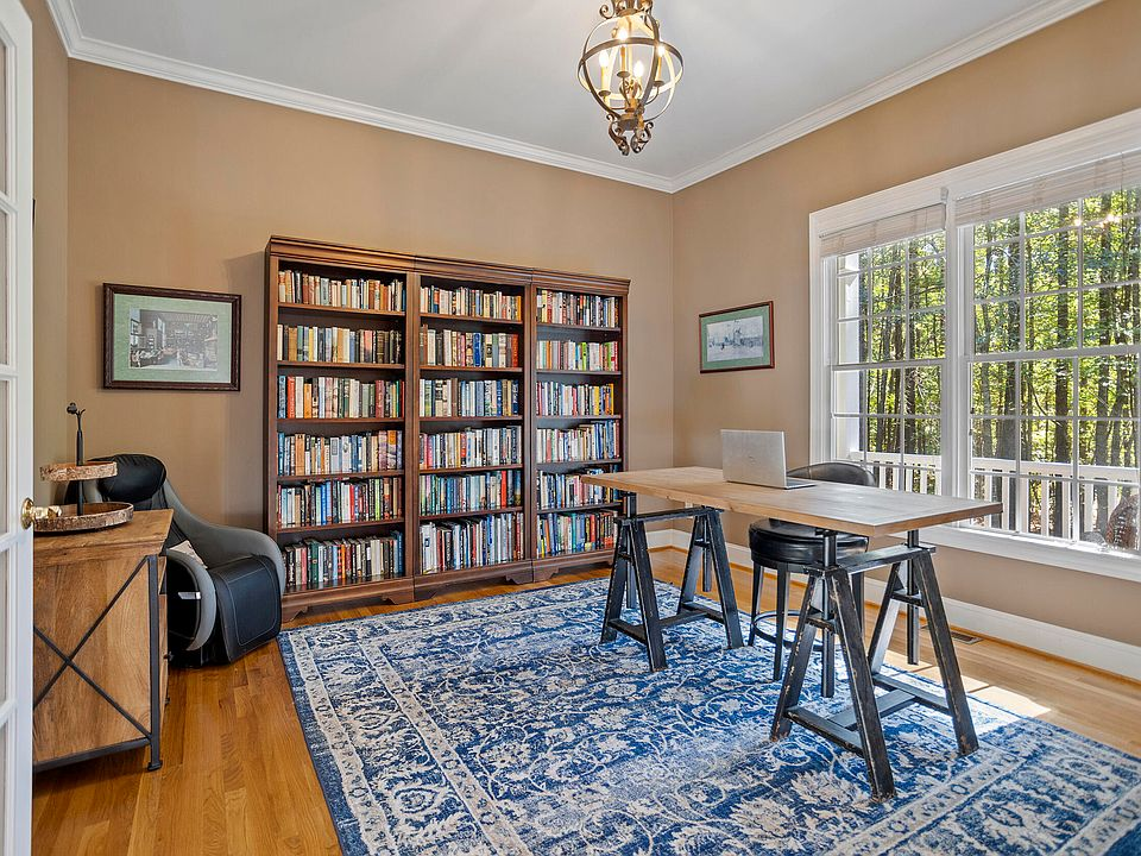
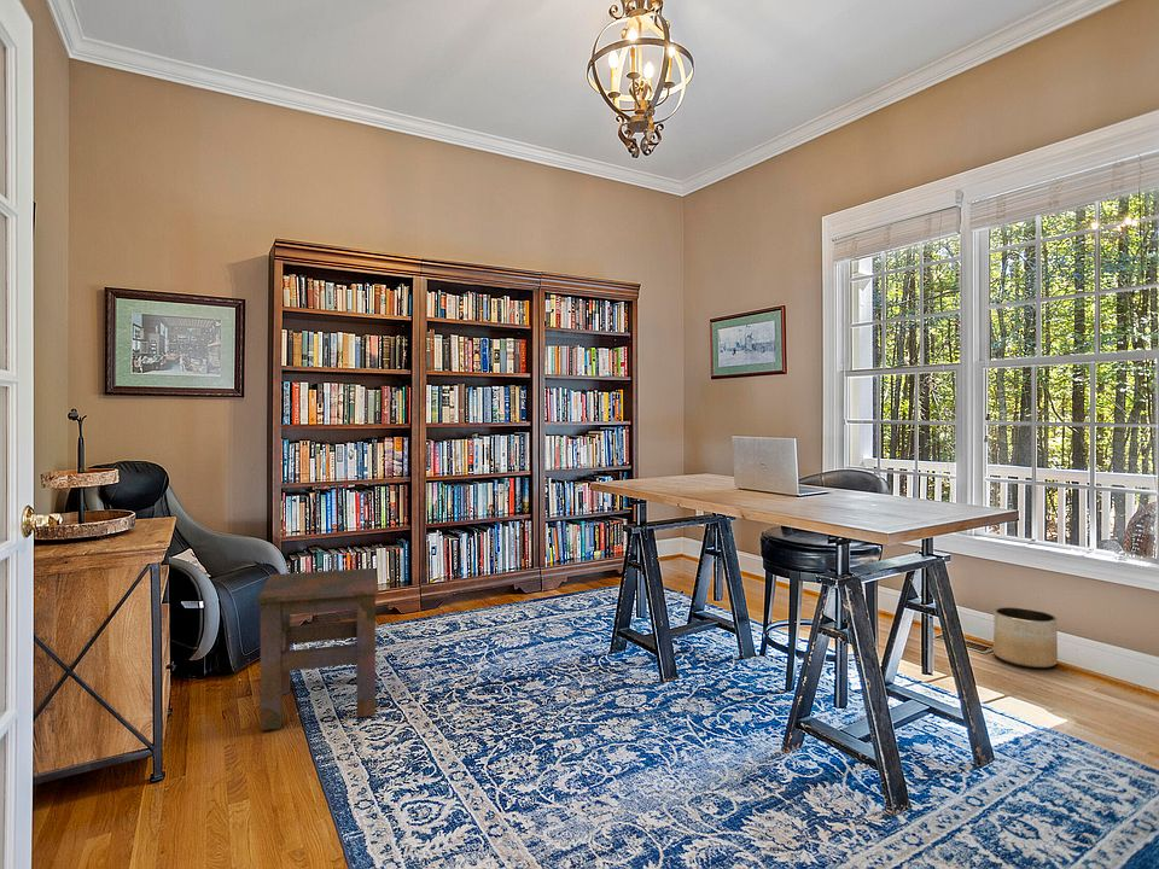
+ planter (1024, 636)
+ side table (321, 640)
